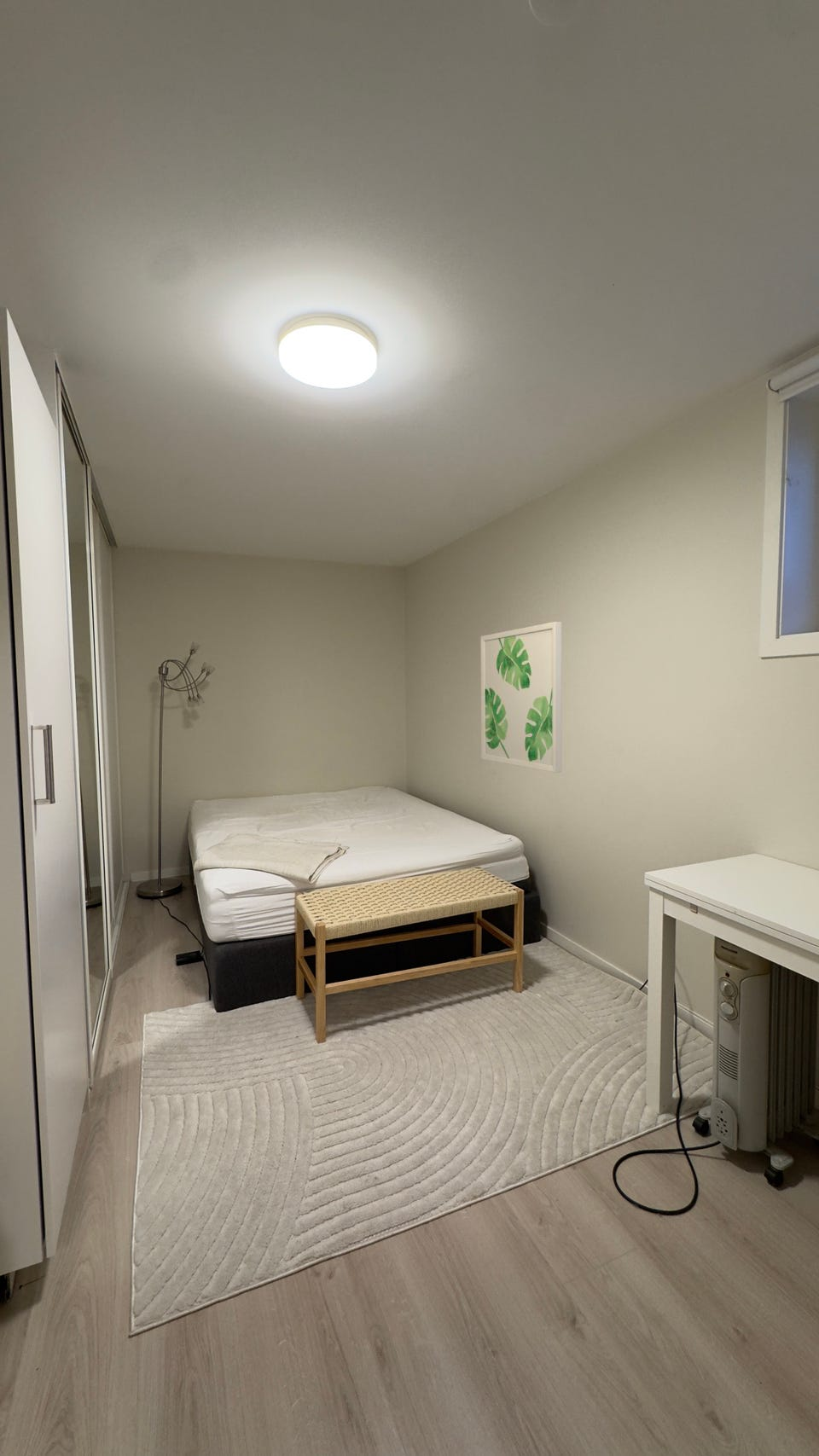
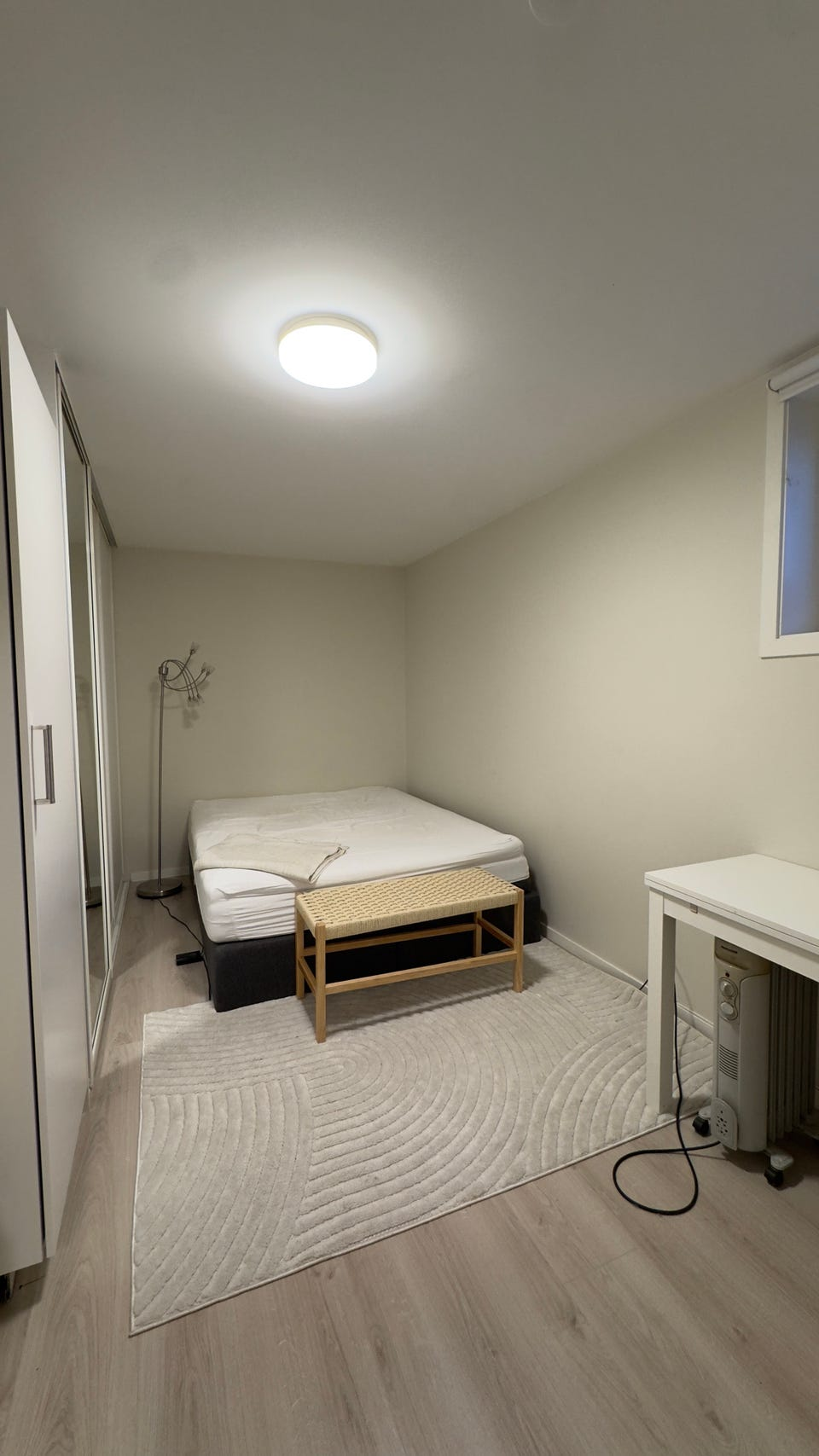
- wall art (517, 698)
